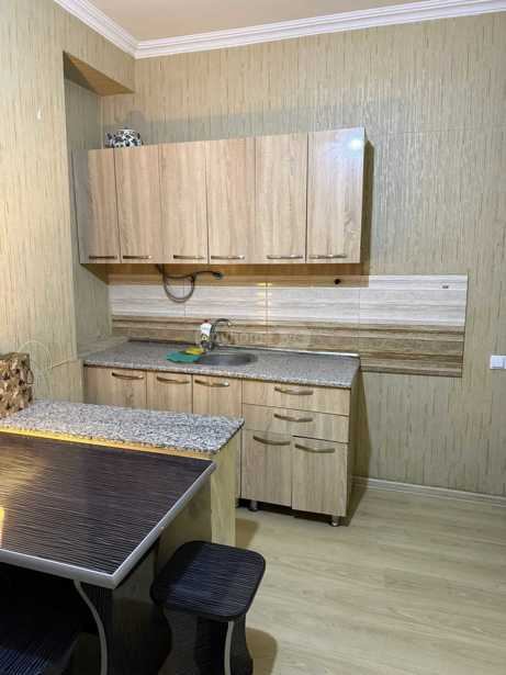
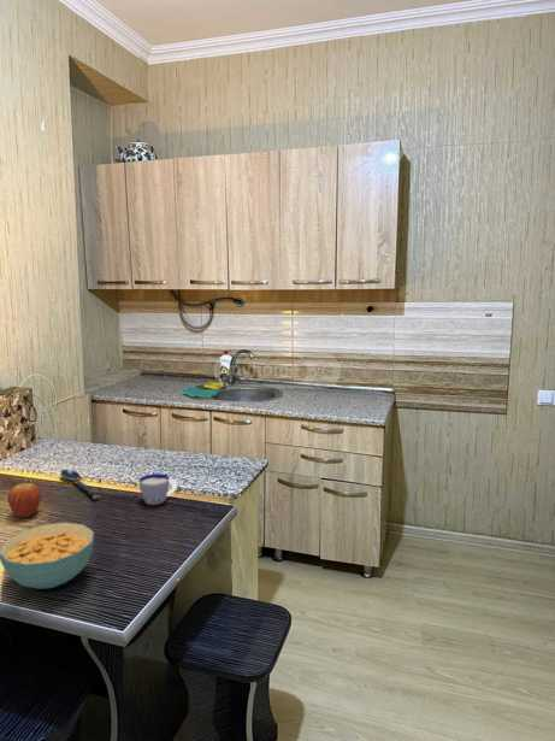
+ cereal bowl (49, 561)
+ fruit (24, 498)
+ spoon (78, 483)
+ cup (159, 488)
